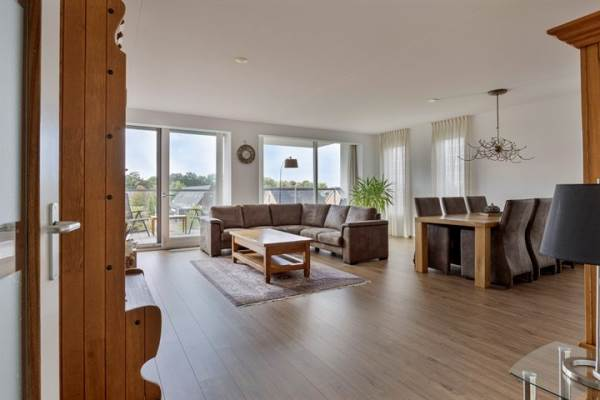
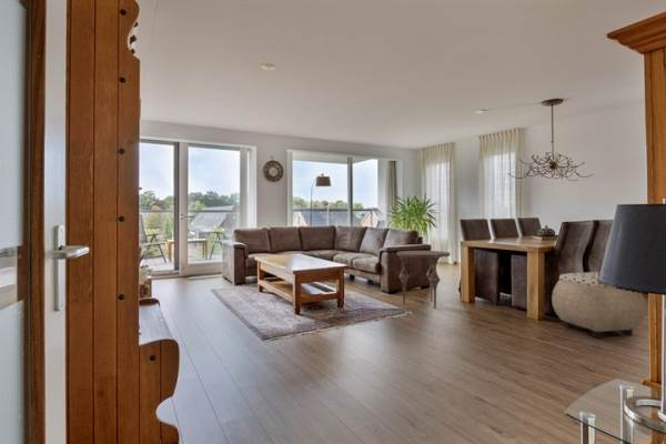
+ ottoman (596, 303)
+ side table (426, 275)
